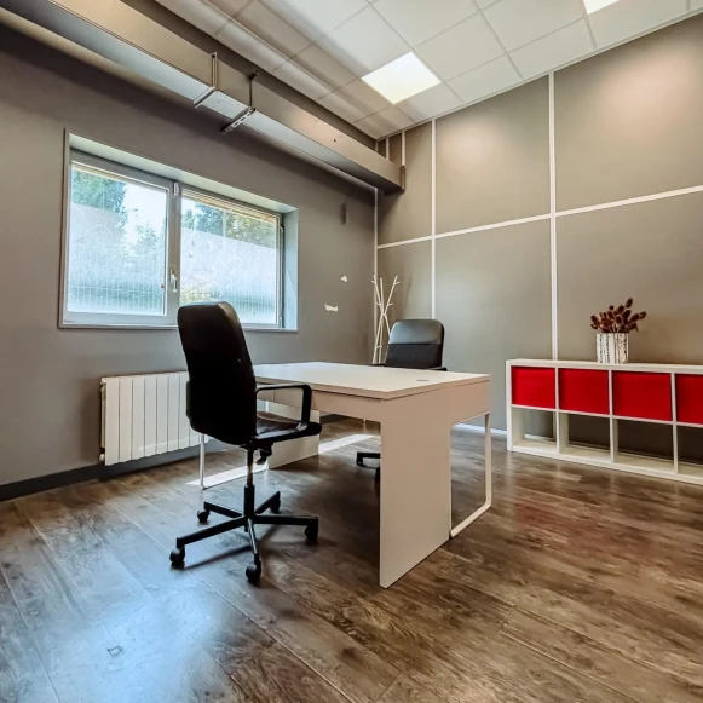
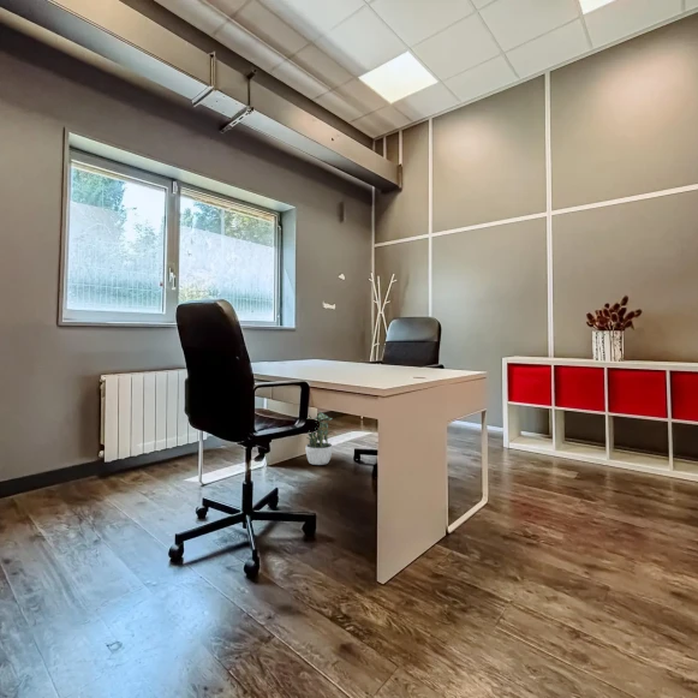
+ potted plant (317, 436)
